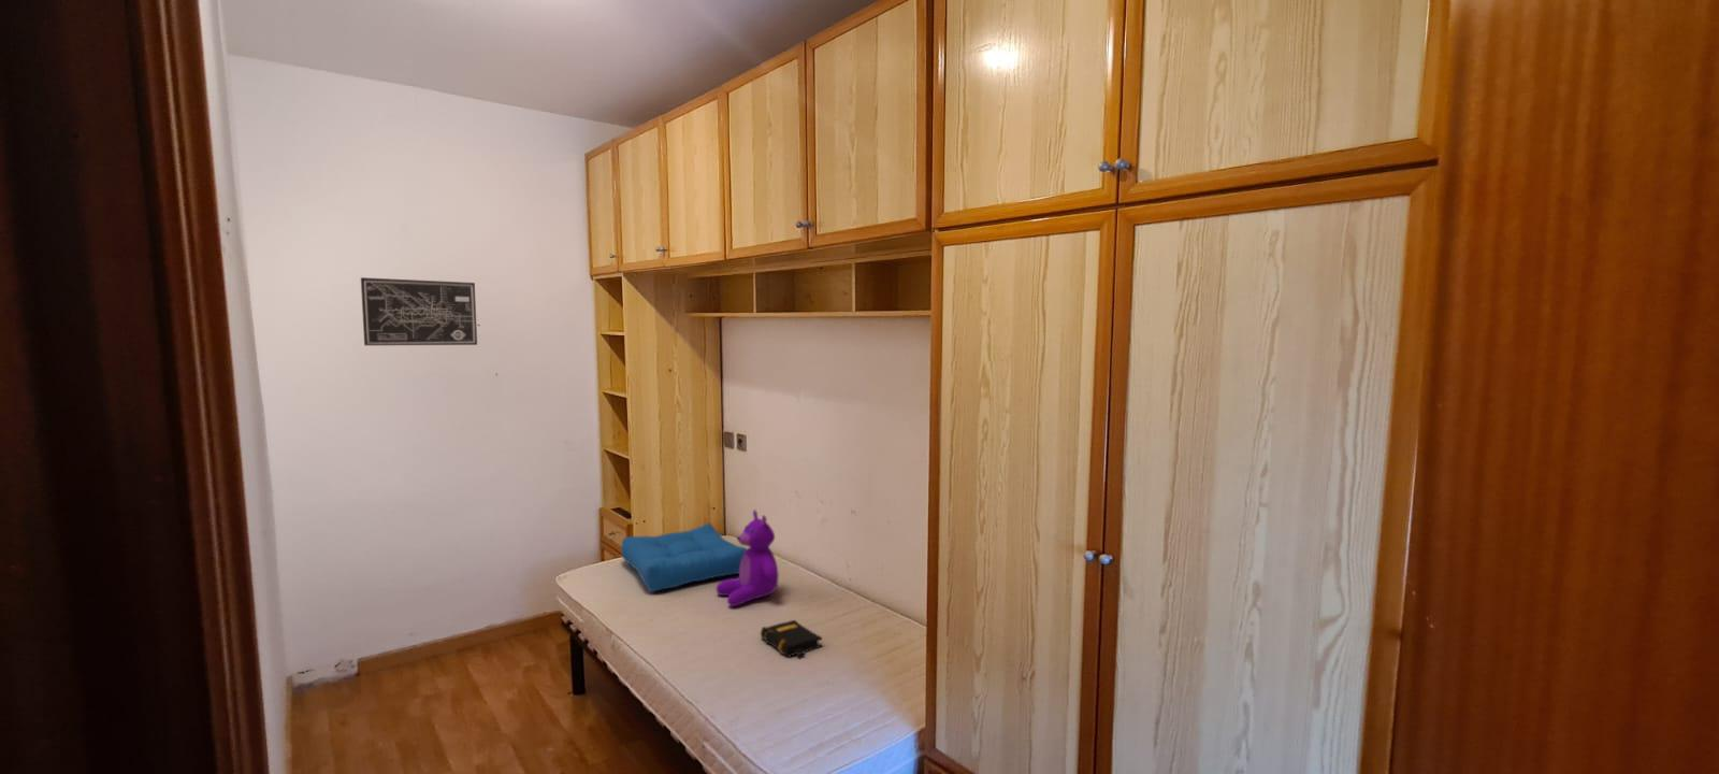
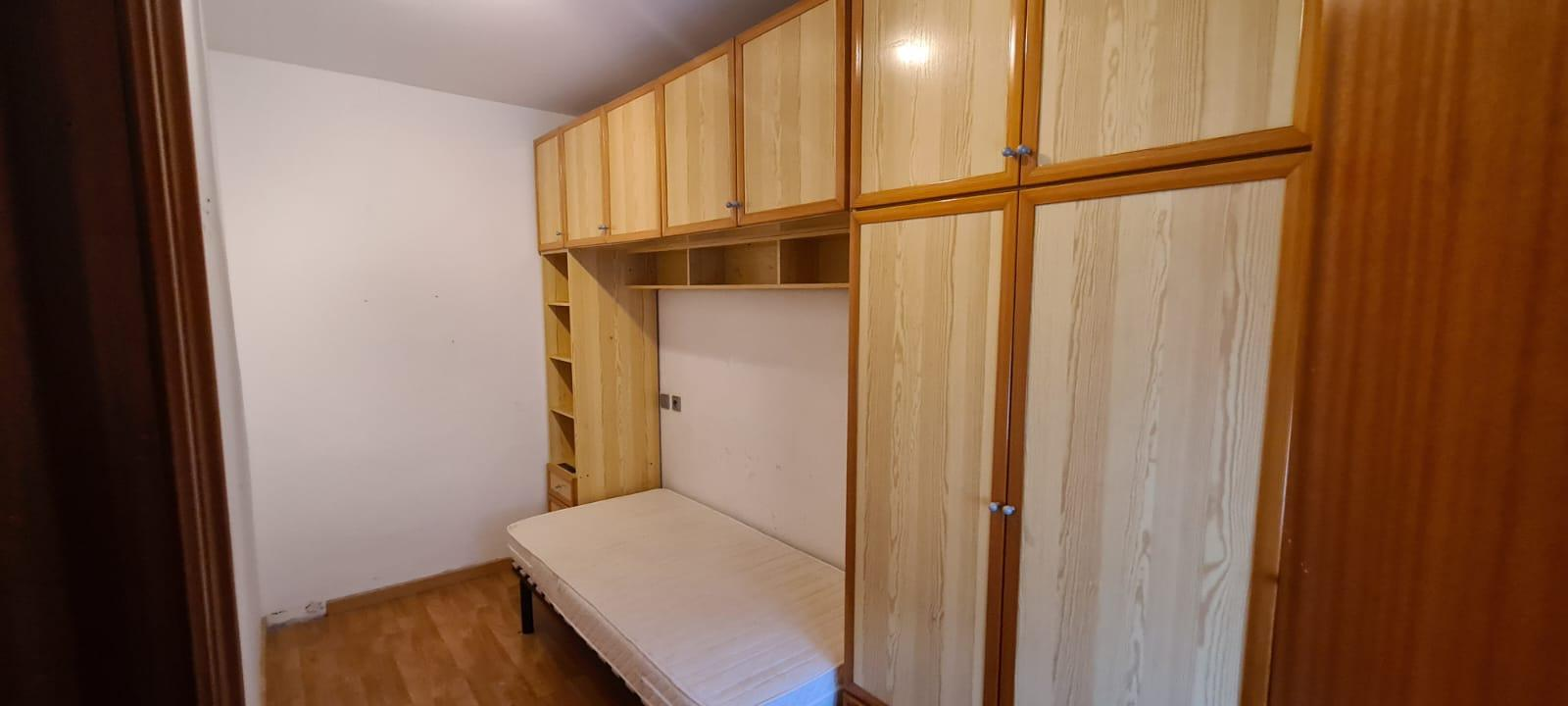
- teddy bear (748, 556)
- book (792, 638)
- wall art (421, 312)
- seat cushion (683, 555)
